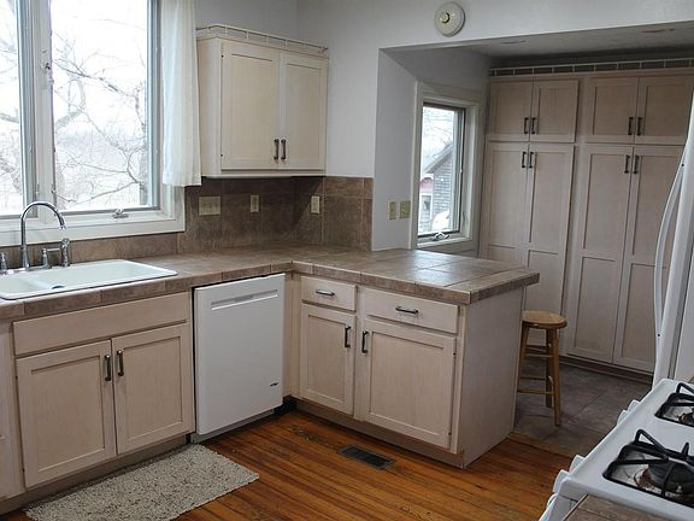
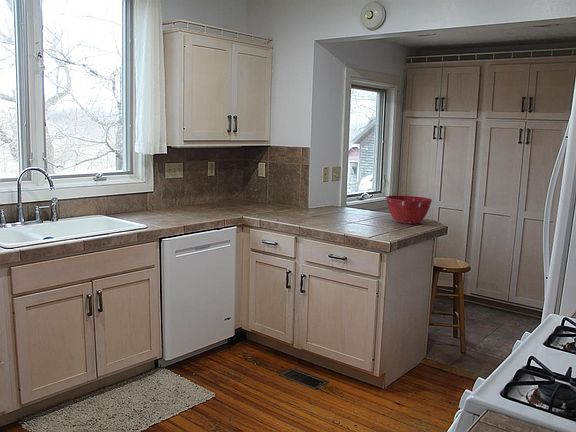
+ mixing bowl (408, 210)
